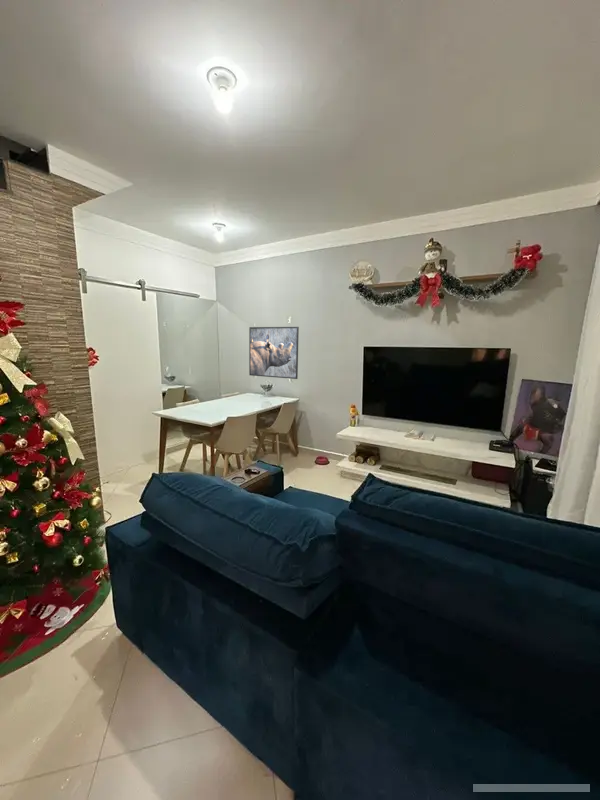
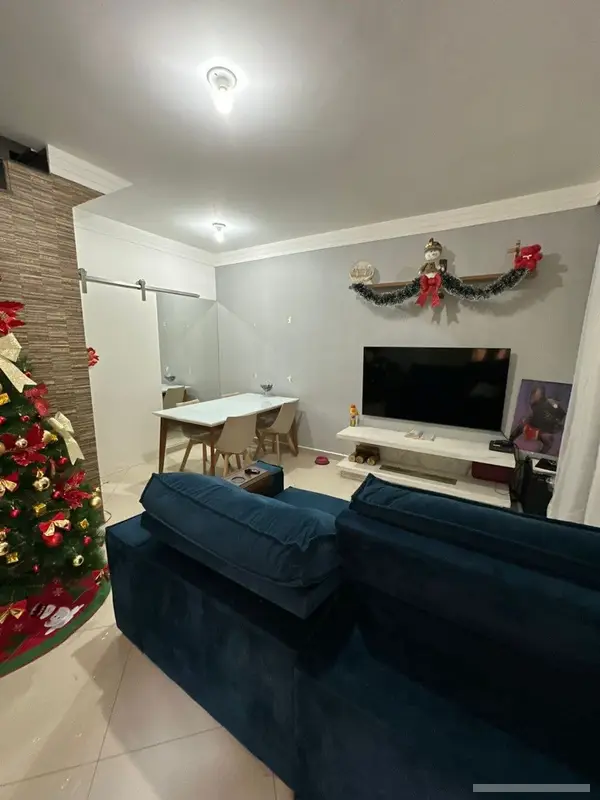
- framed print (272, 352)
